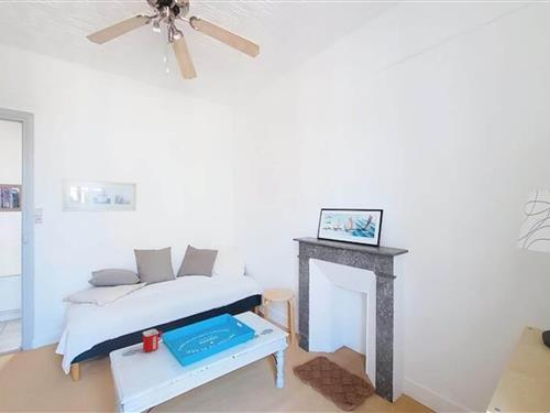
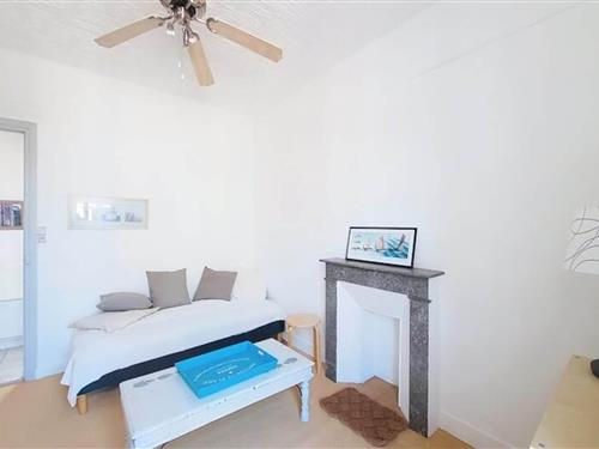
- mug (153, 339)
